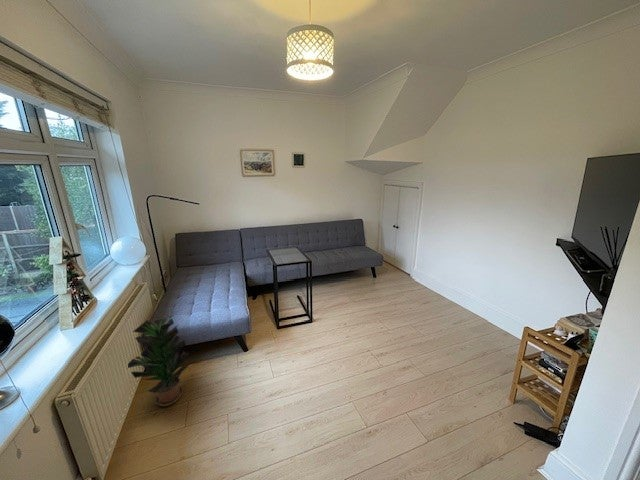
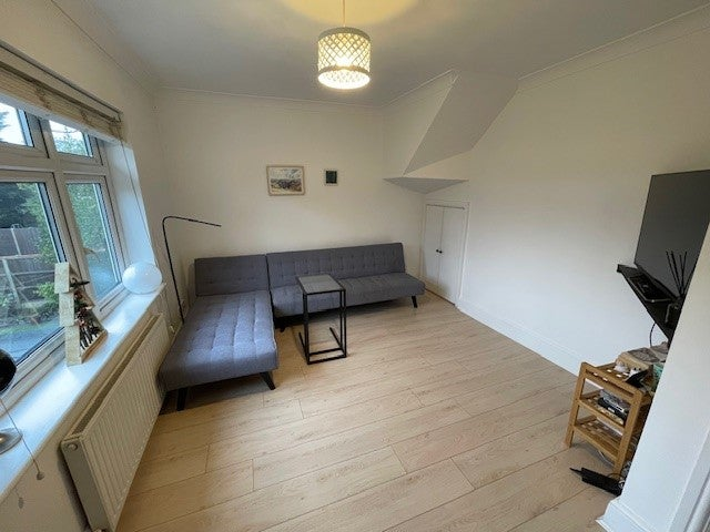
- potted plant (157, 362)
